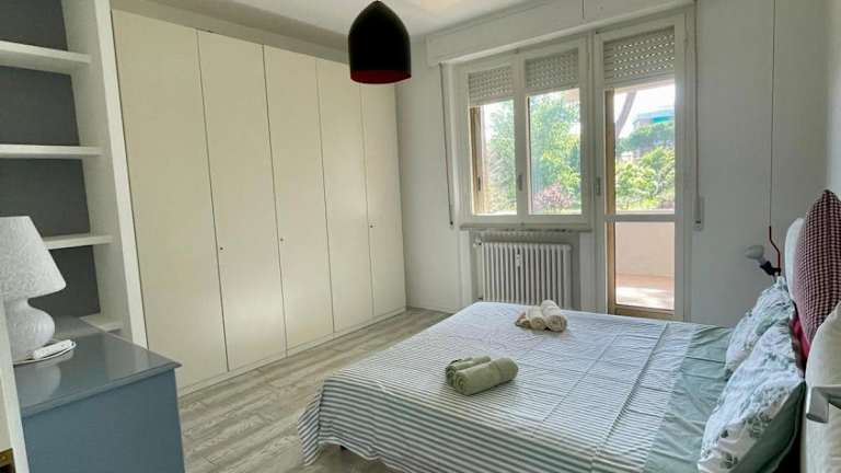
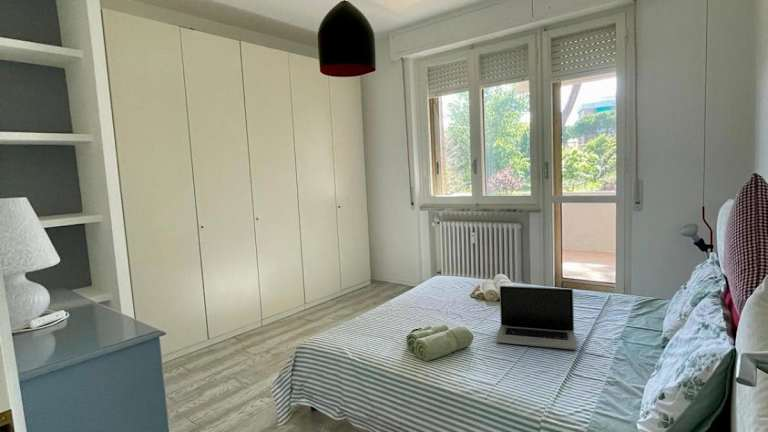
+ laptop (534, 315)
